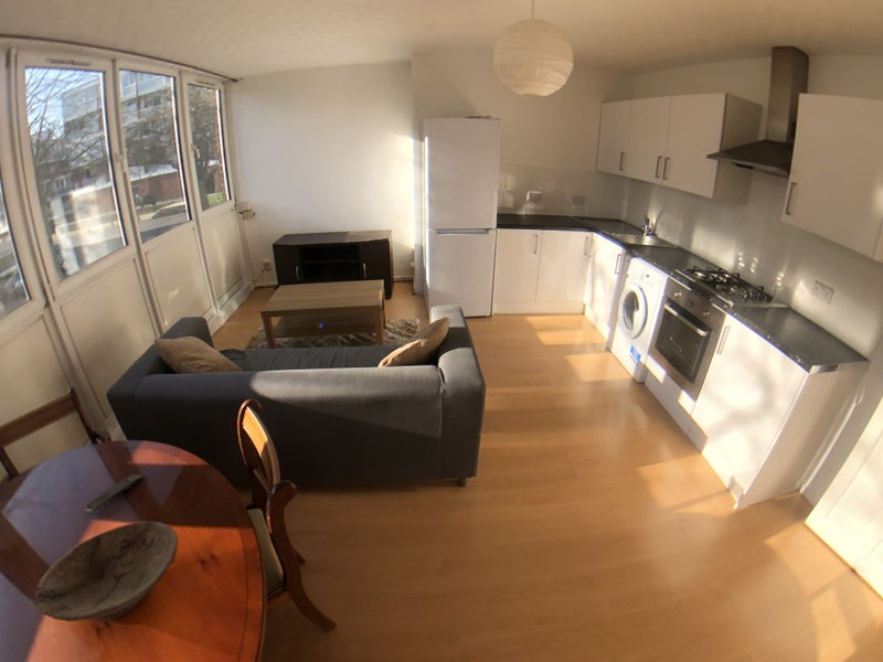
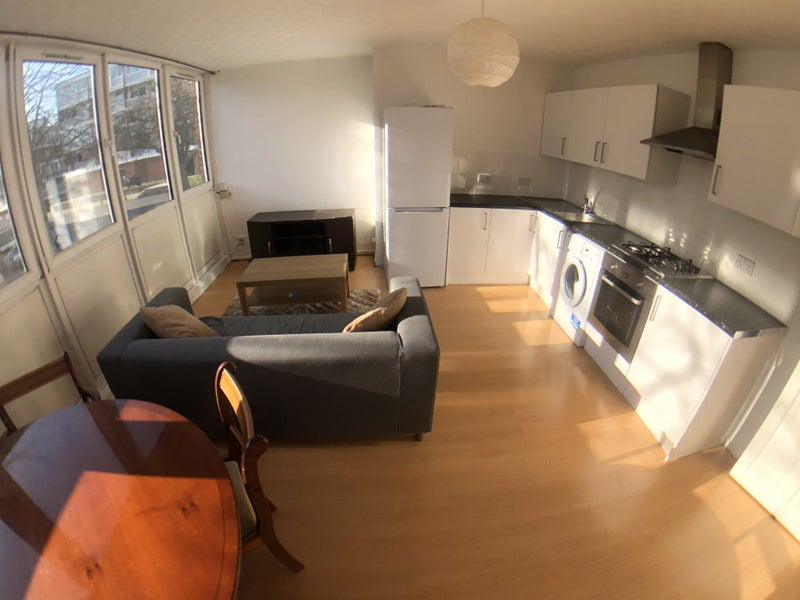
- bowl (115, 579)
- remote control (114, 492)
